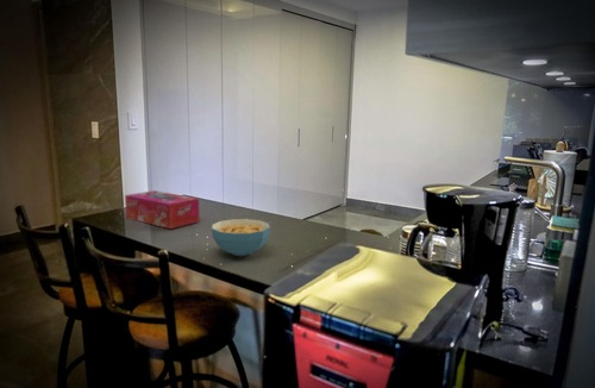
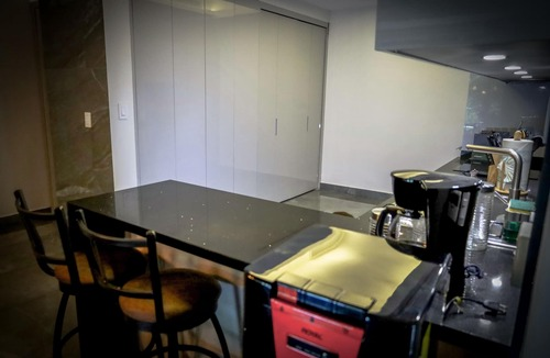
- cereal bowl (240, 239)
- tissue box (162, 208)
